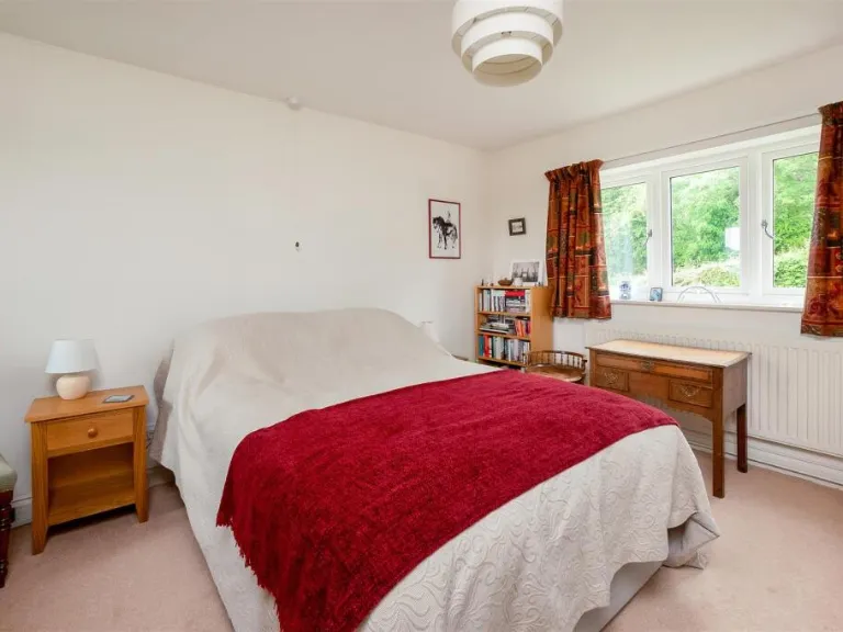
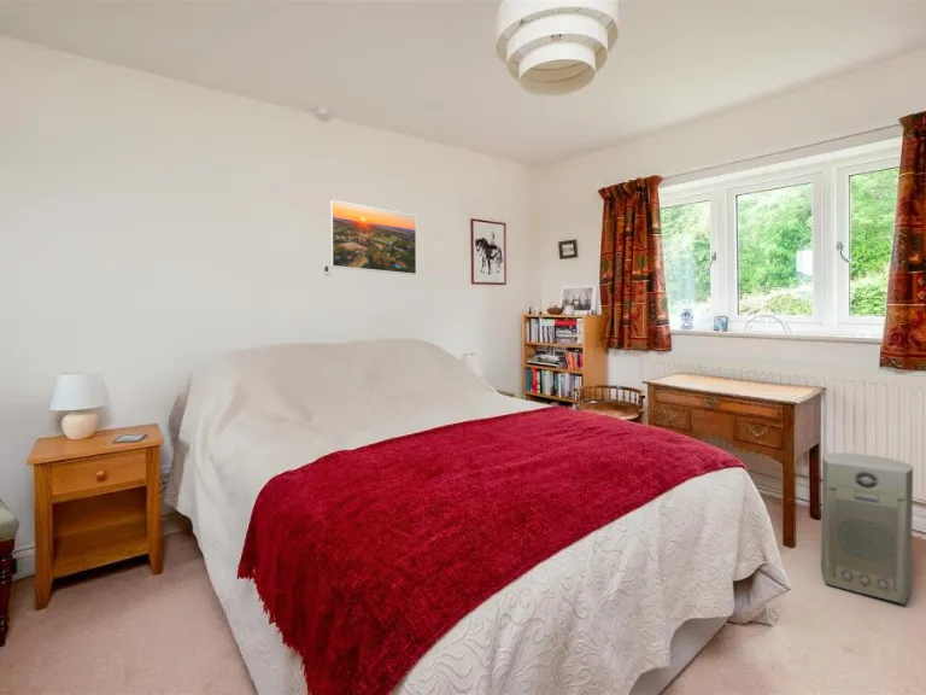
+ fan (865, 519)
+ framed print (375, 239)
